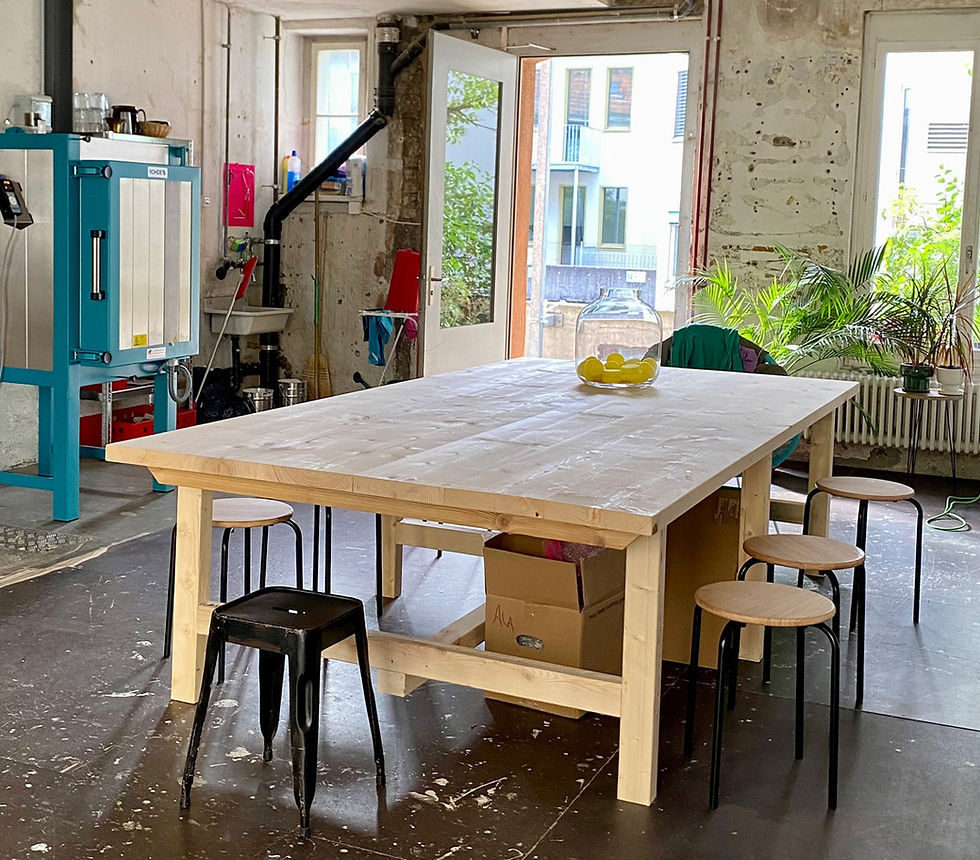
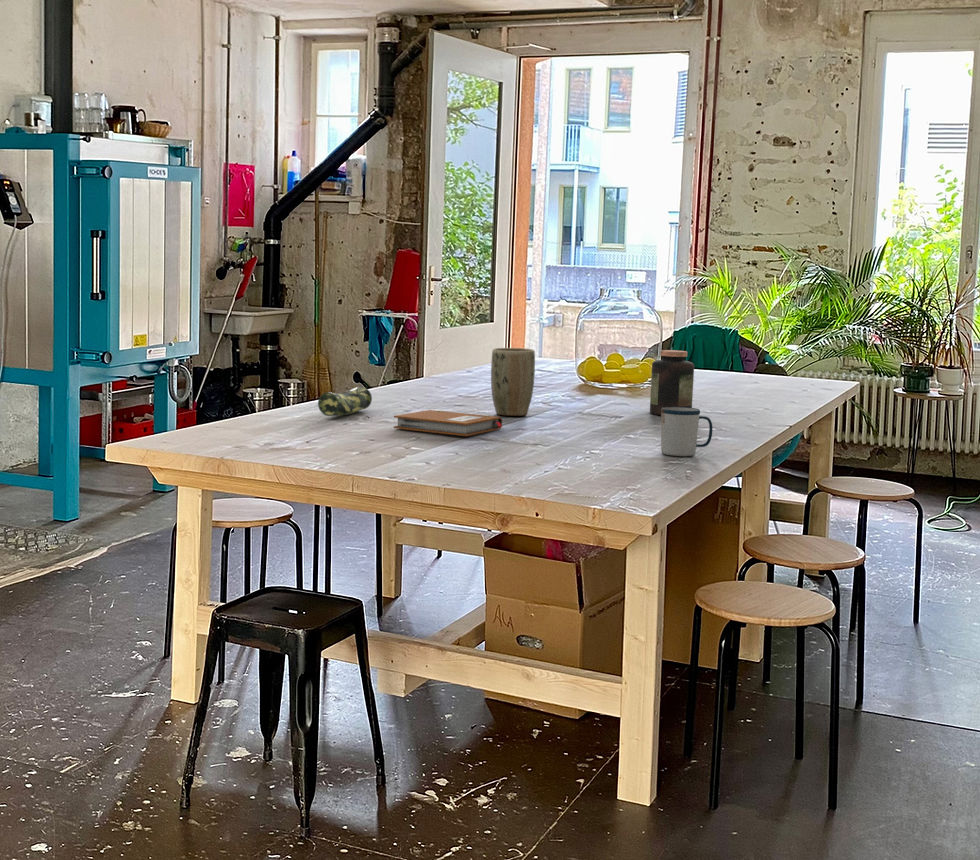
+ plant pot (512, 381)
+ notebook (450, 422)
+ pencil case (344, 402)
+ jar (672, 382)
+ mug (683, 431)
